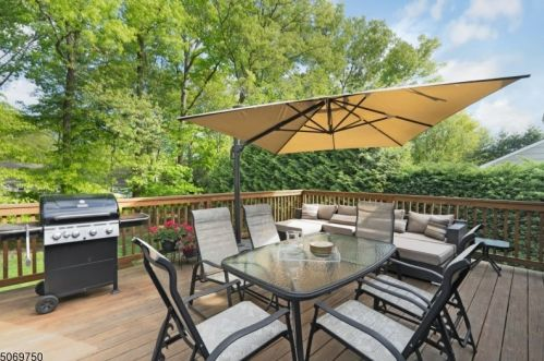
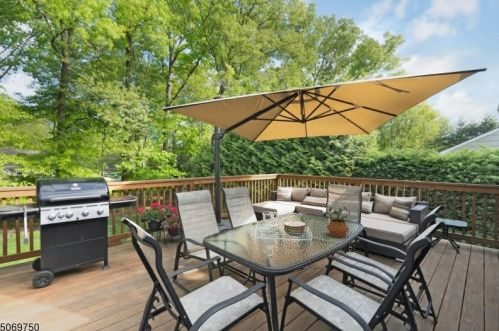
+ potted plant (335, 220)
